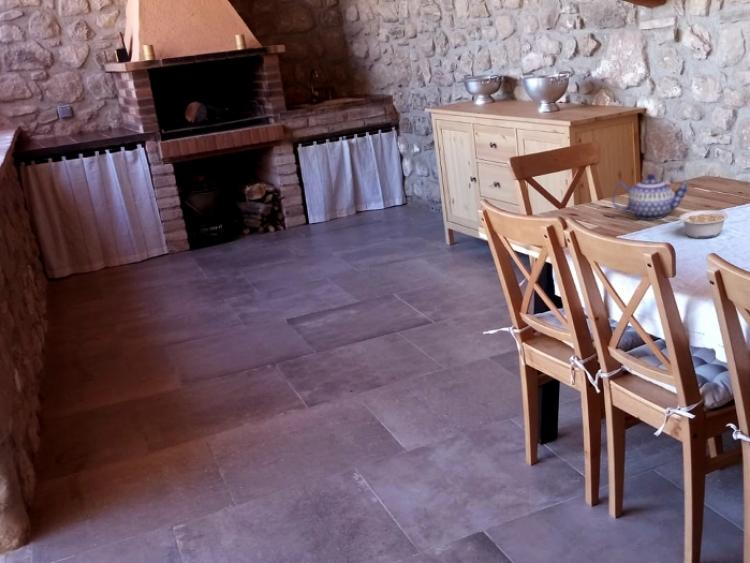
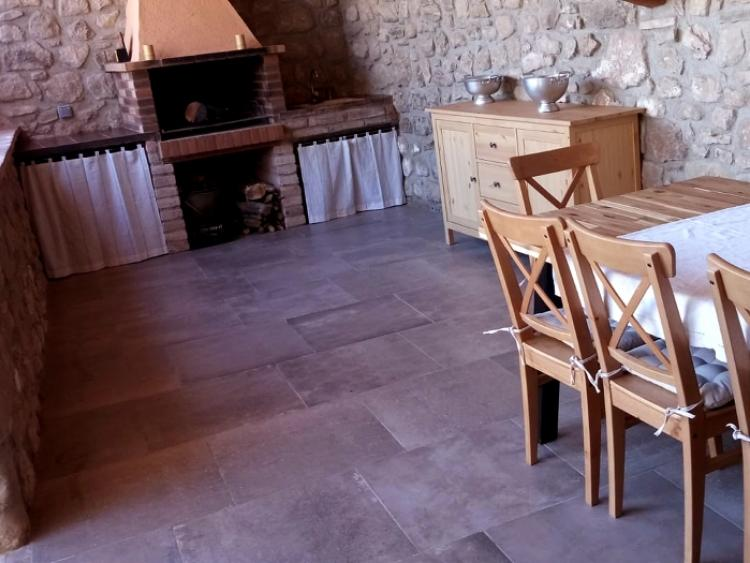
- legume (703, 223)
- teapot (649, 195)
